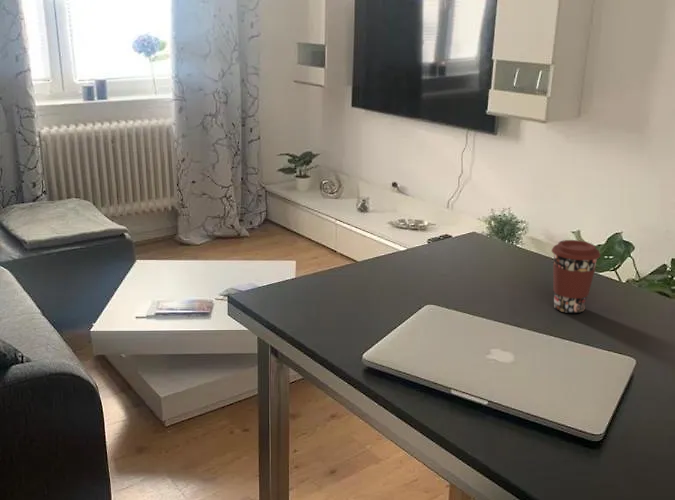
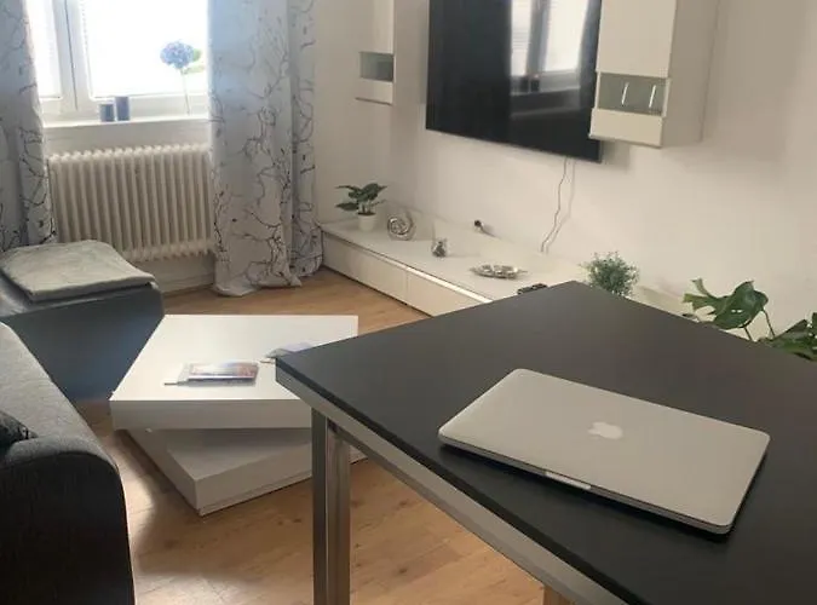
- coffee cup (572, 276)
